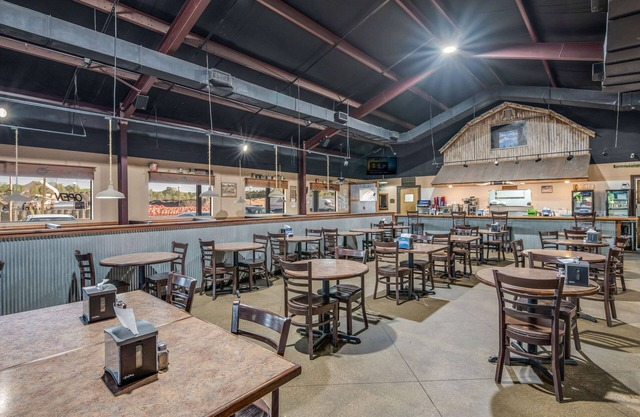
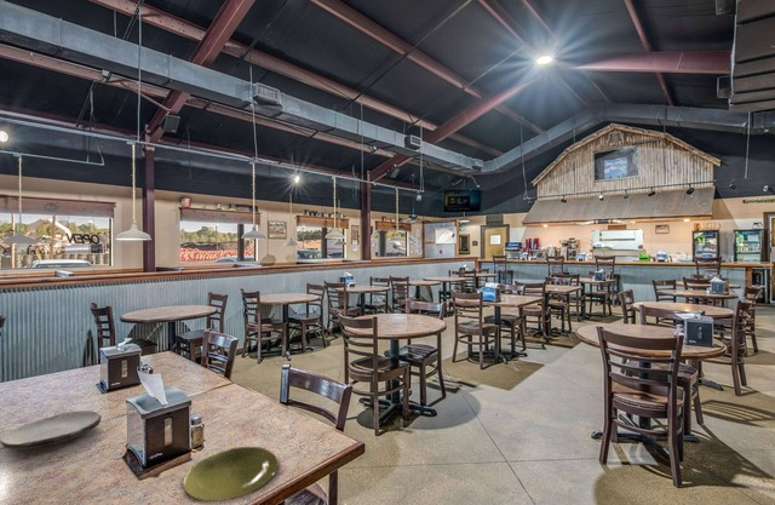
+ plate (53, 429)
+ plate (232, 471)
